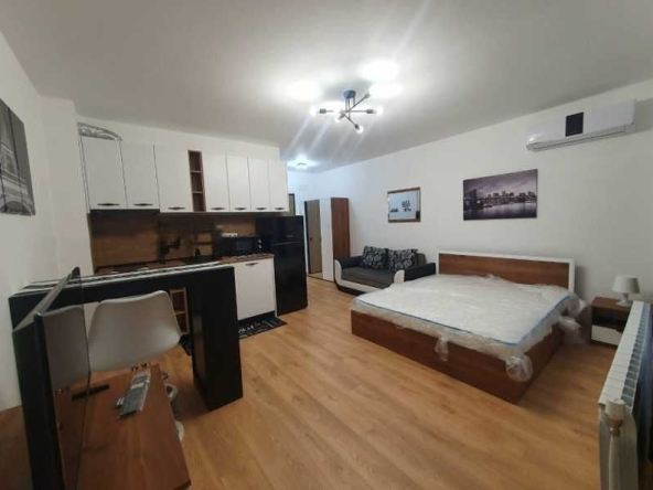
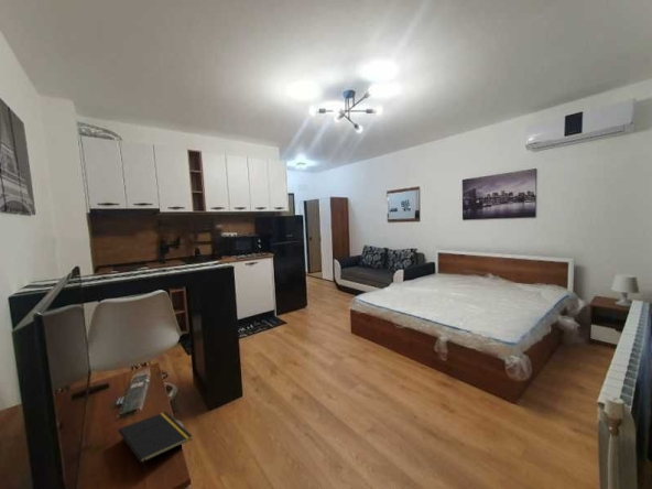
+ notepad (154, 434)
